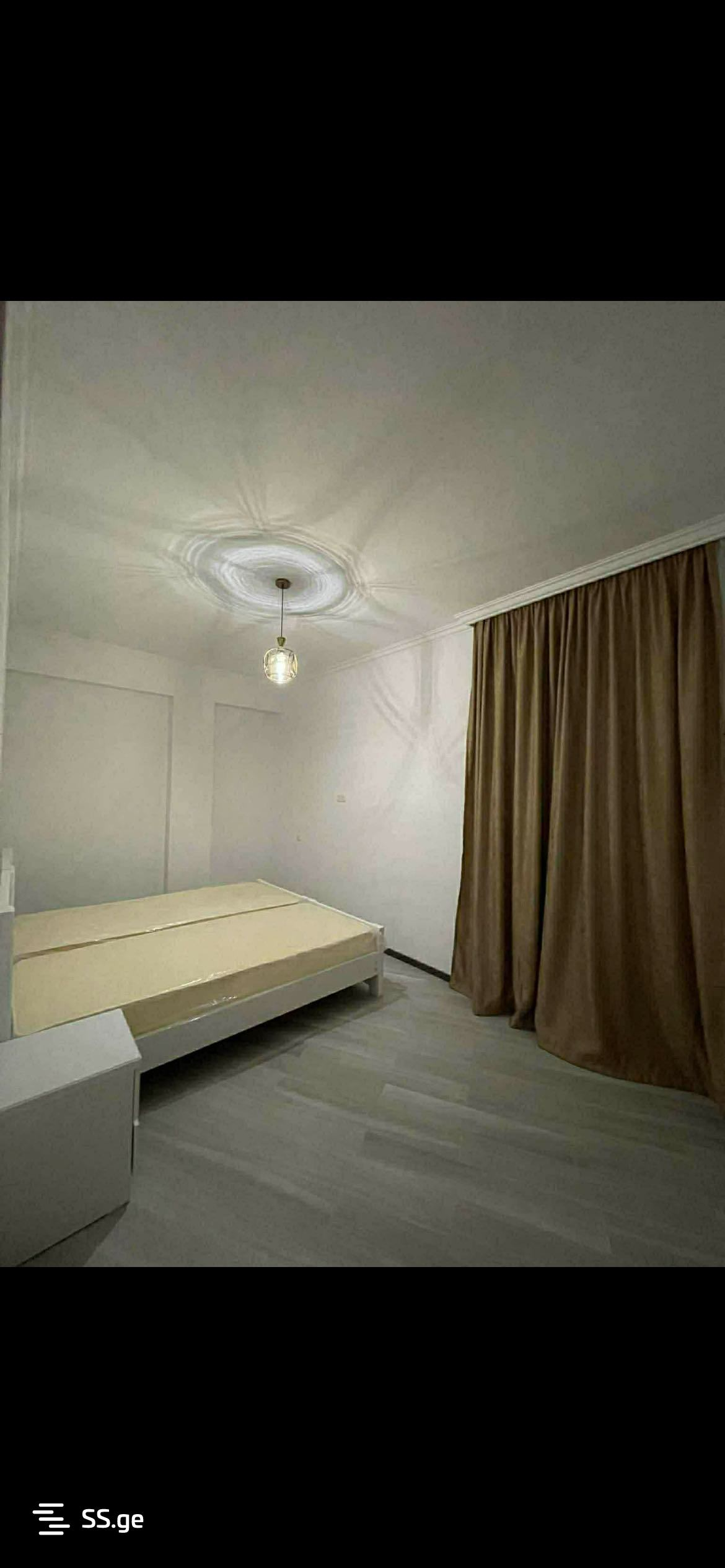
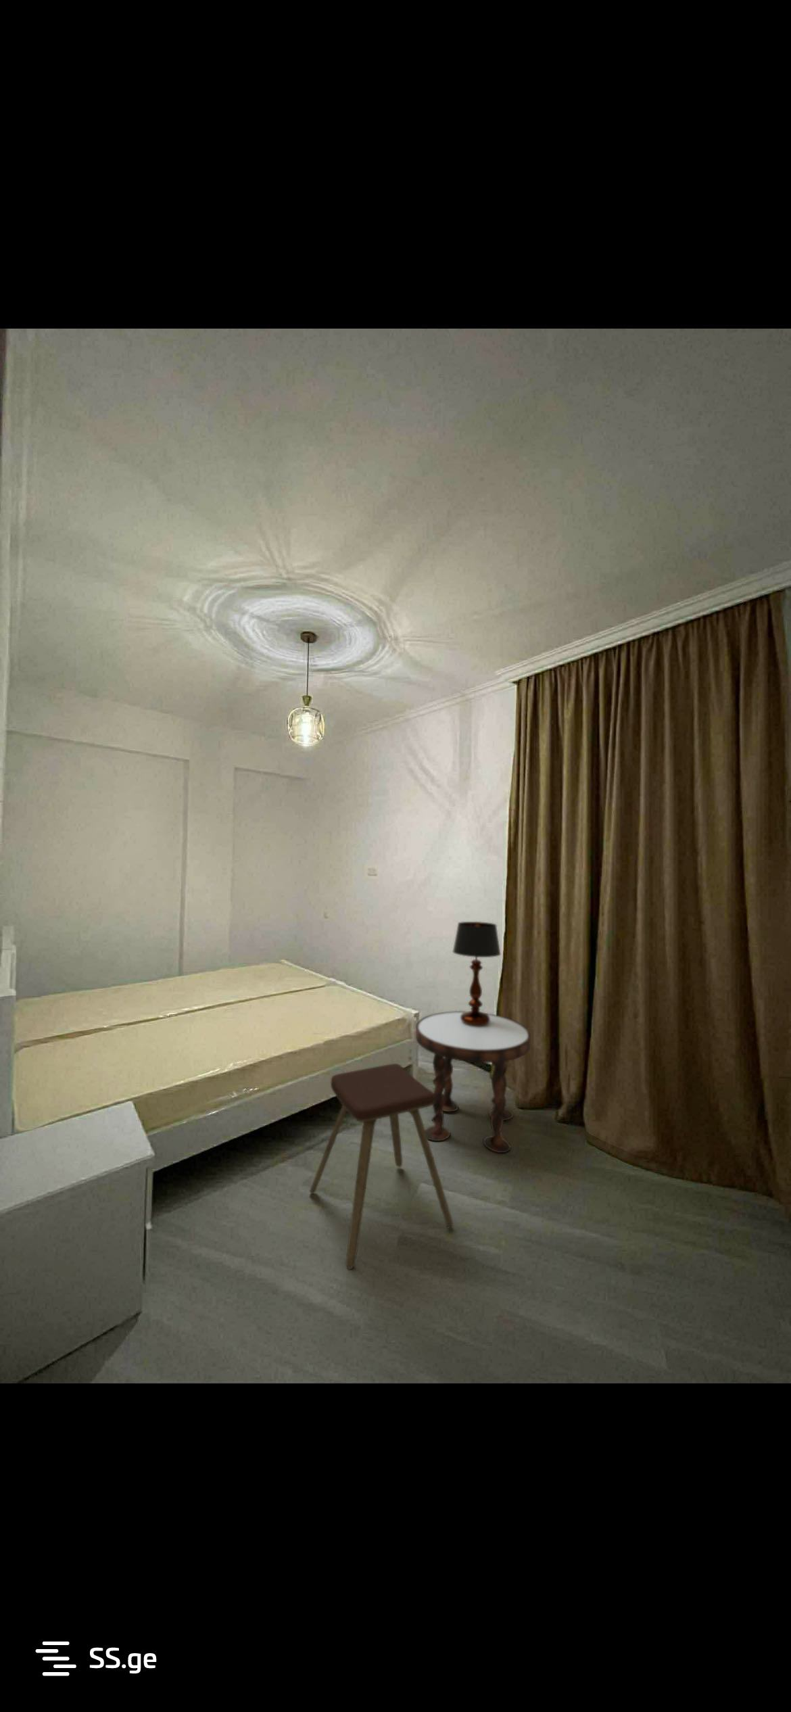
+ side table (470, 1061)
+ music stool (371, 1146)
+ table lamp (476, 972)
